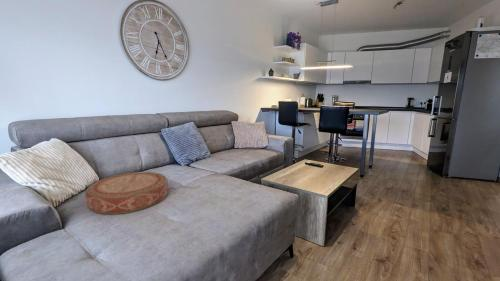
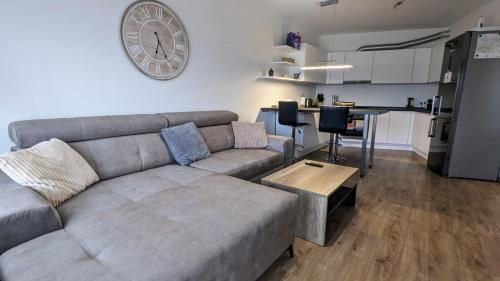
- cushion (129, 190)
